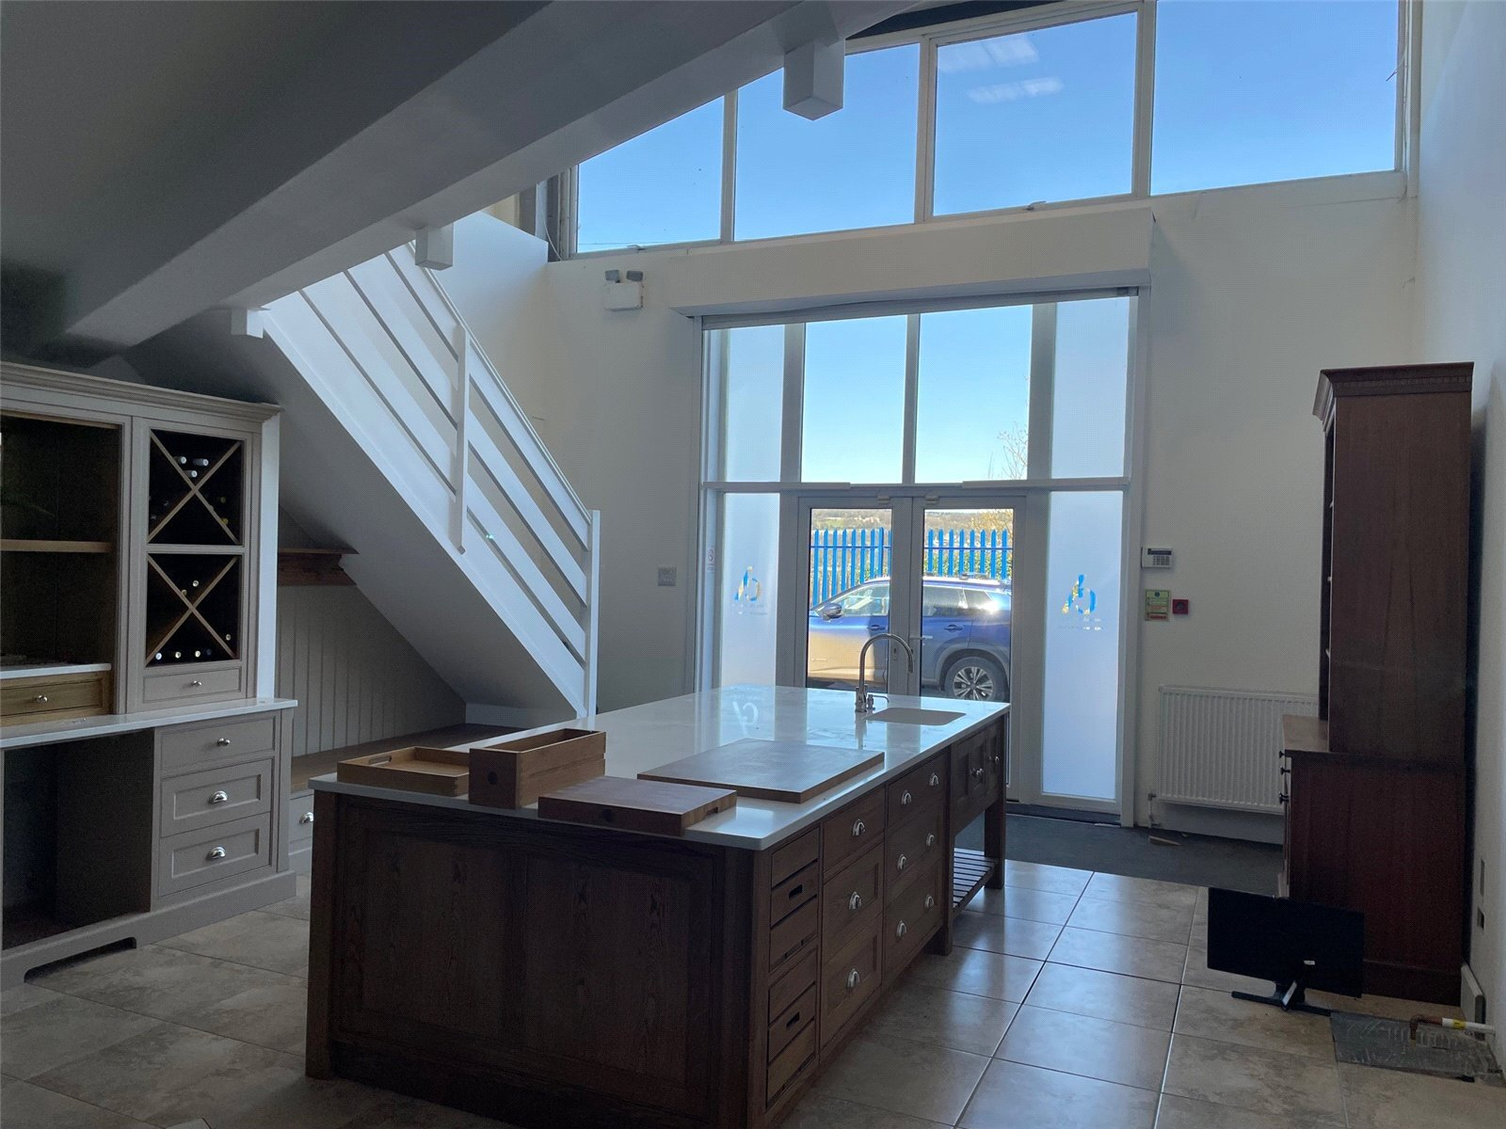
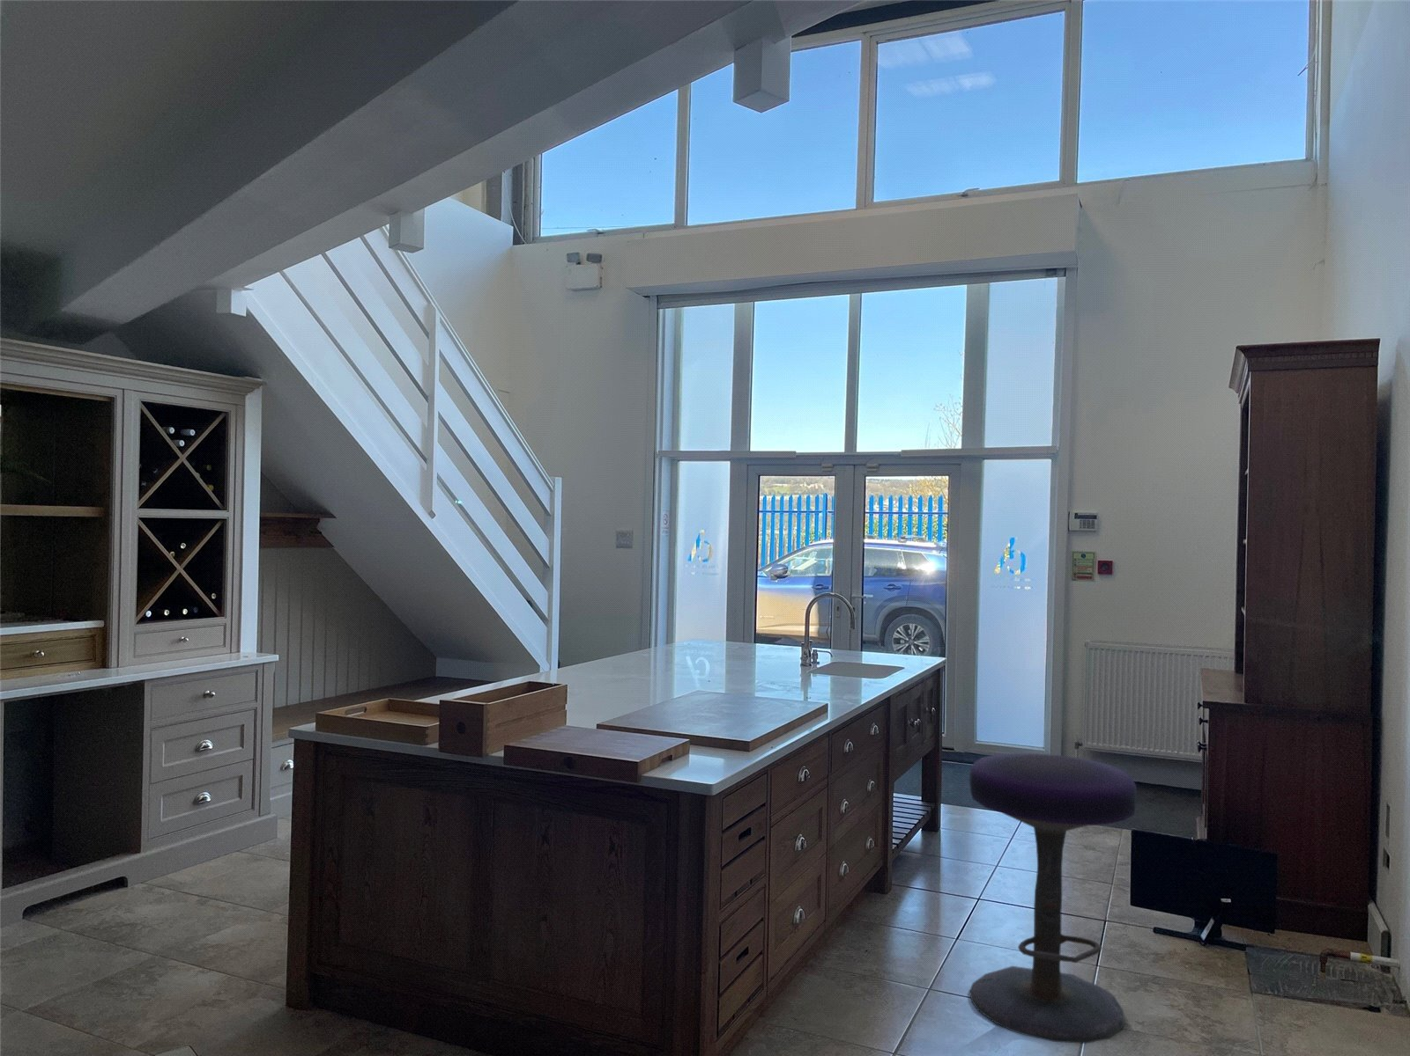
+ stool (1048, 883)
